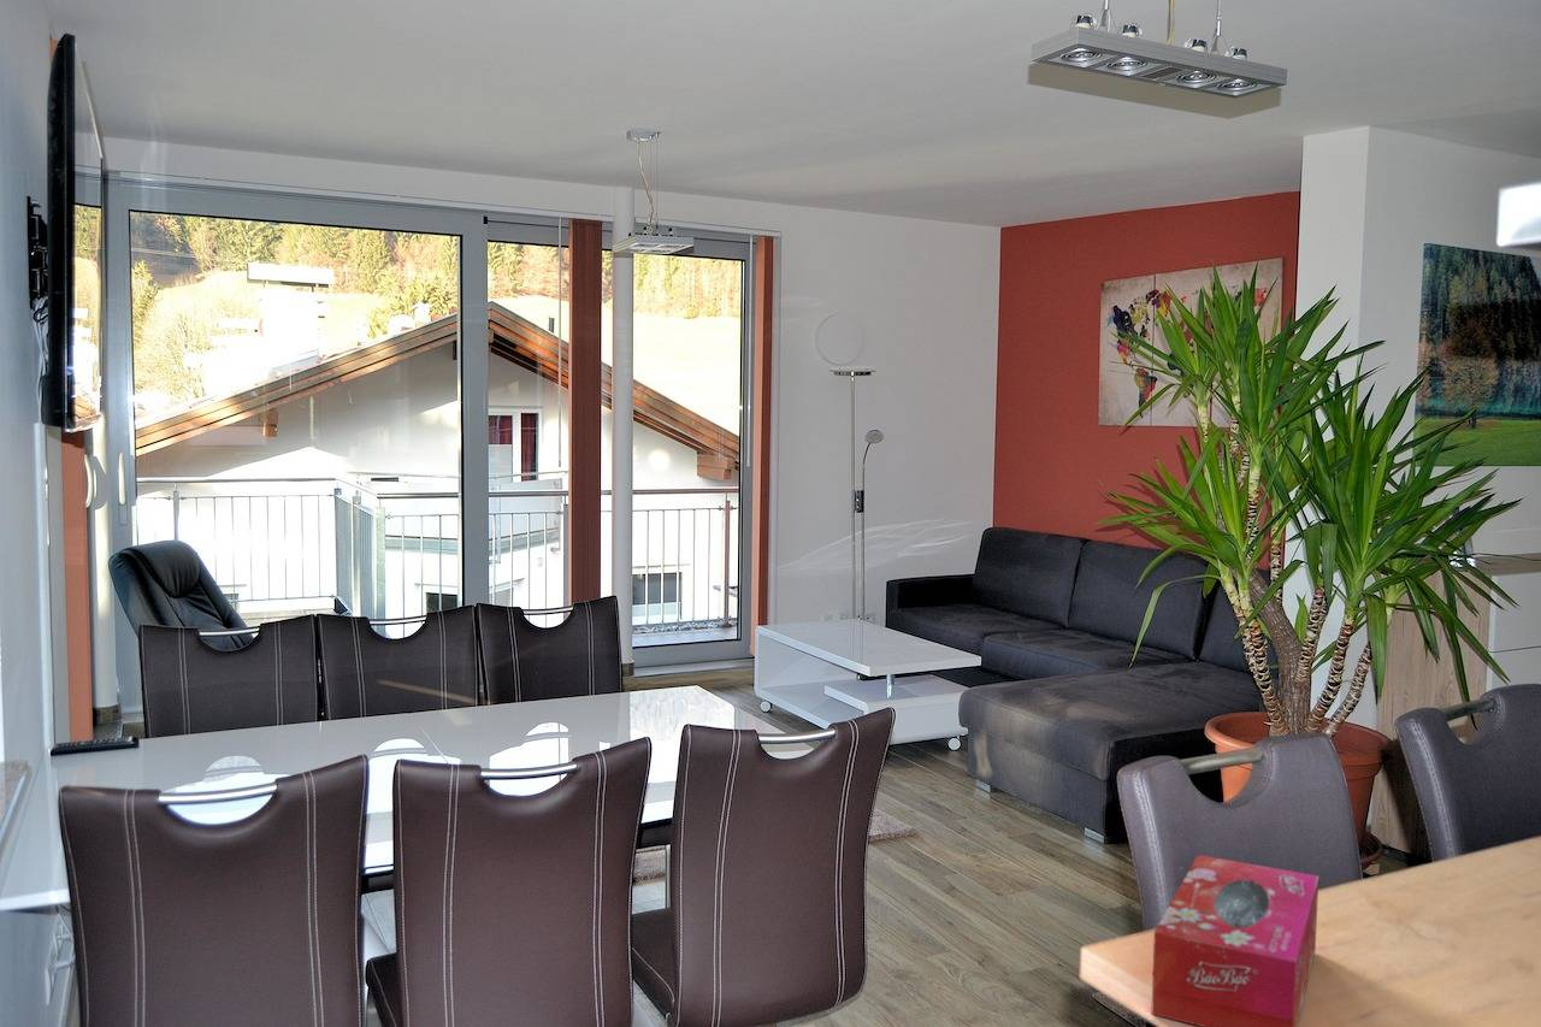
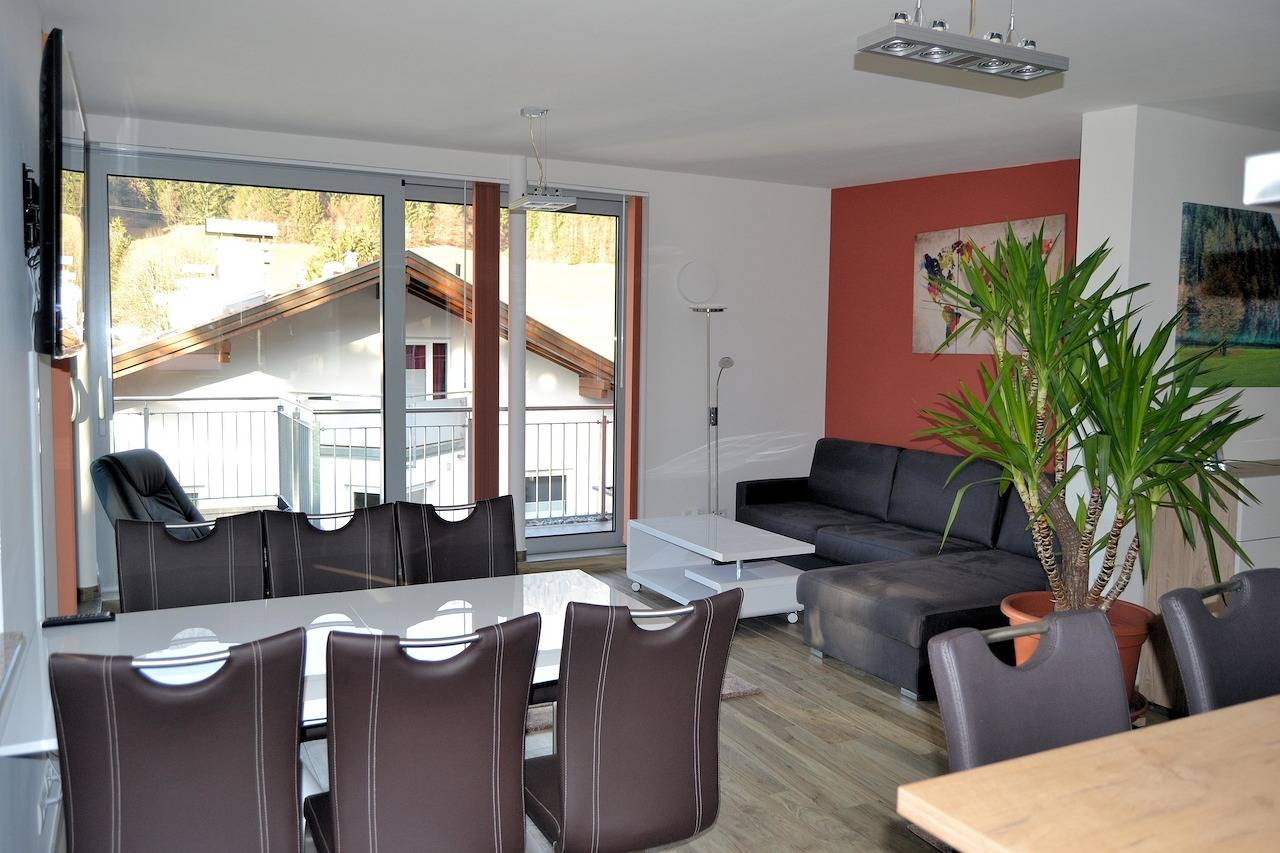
- tissue box (1239, 940)
